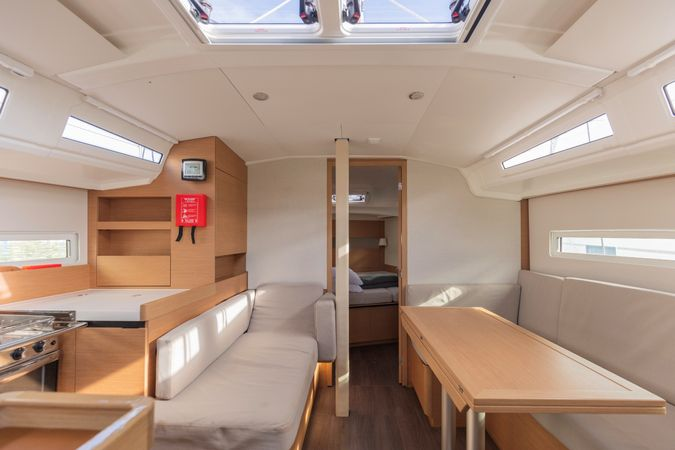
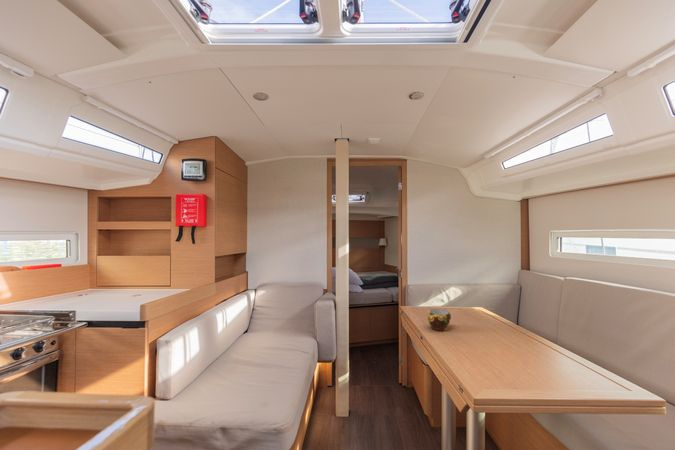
+ cup (439, 320)
